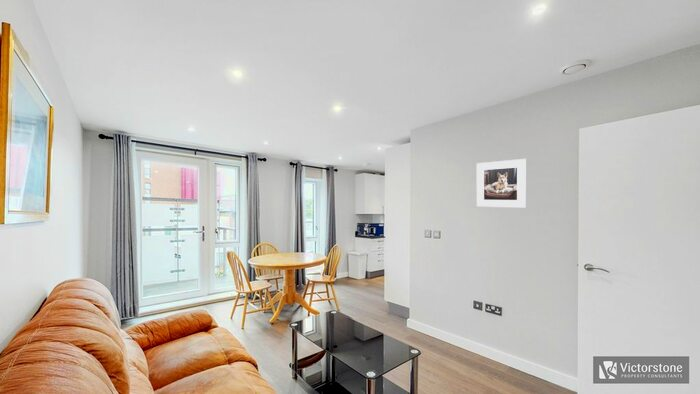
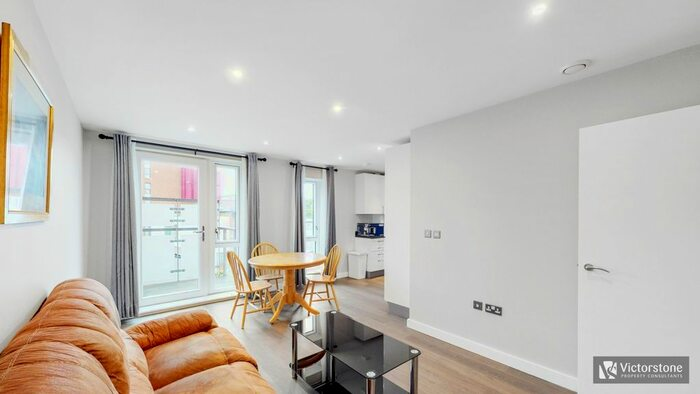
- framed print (500, 184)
